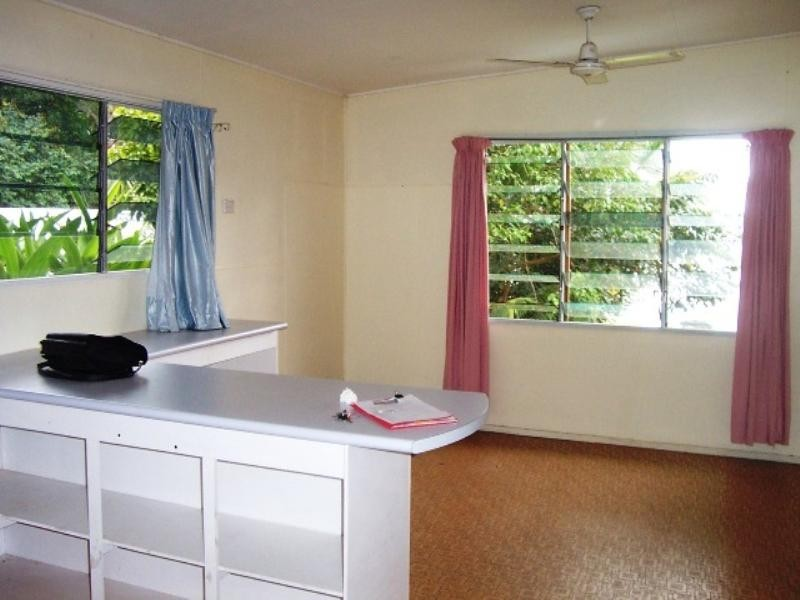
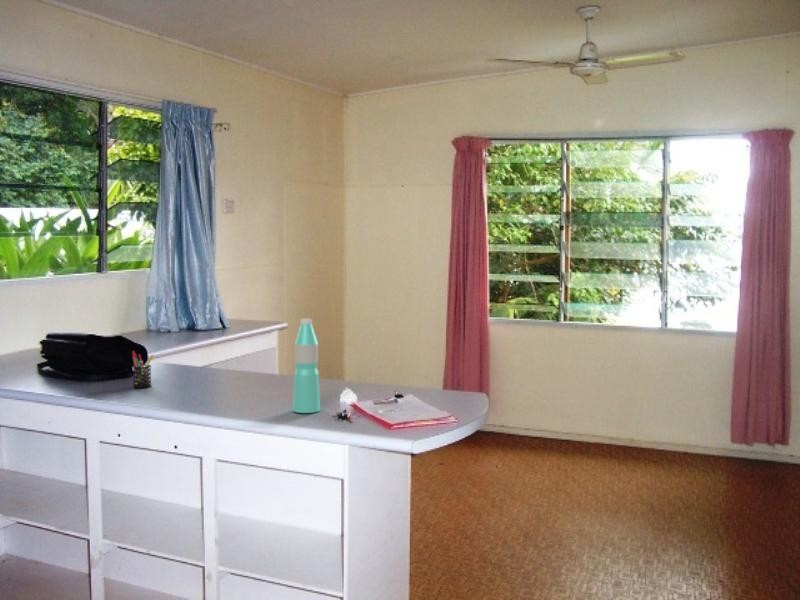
+ pen holder (140, 369)
+ water bottle (306, 364)
